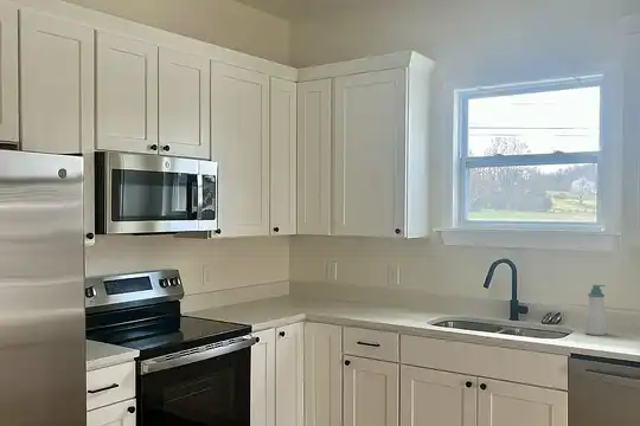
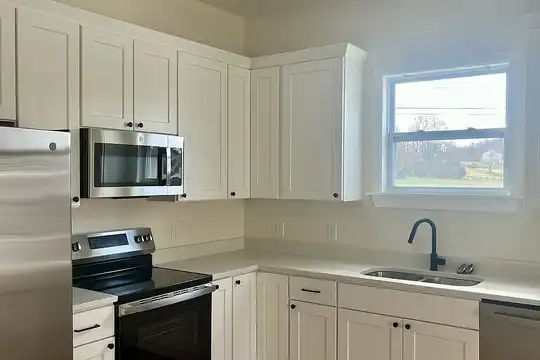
- soap bottle (595, 309)
